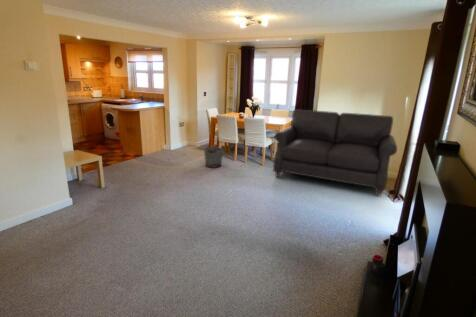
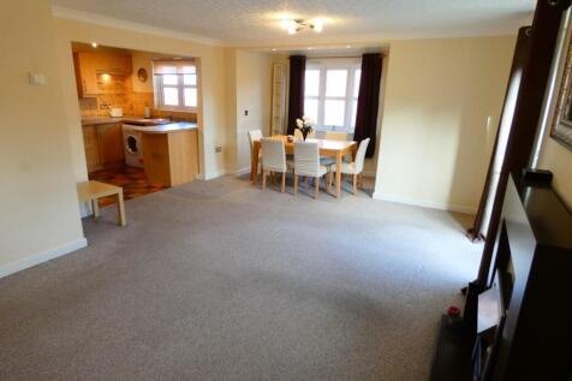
- sofa (332, 146)
- bucket (213, 157)
